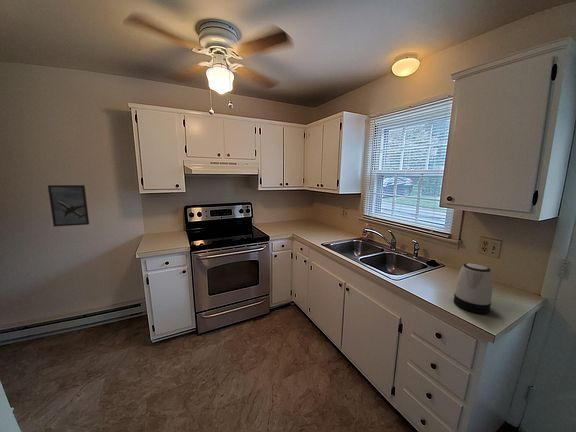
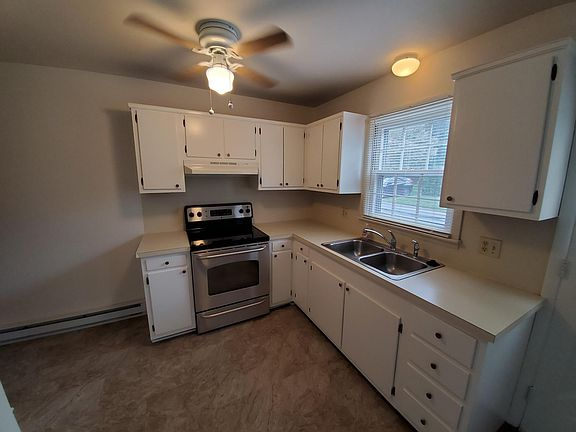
- kettle (474, 284)
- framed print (69, 205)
